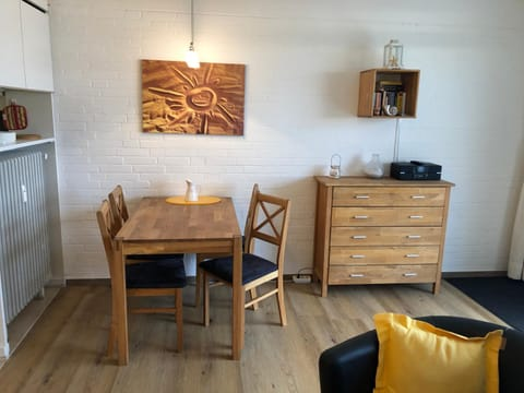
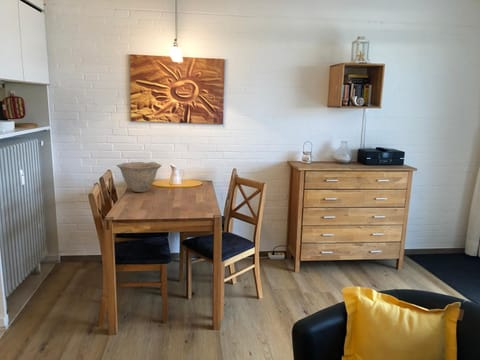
+ bowl (139, 177)
